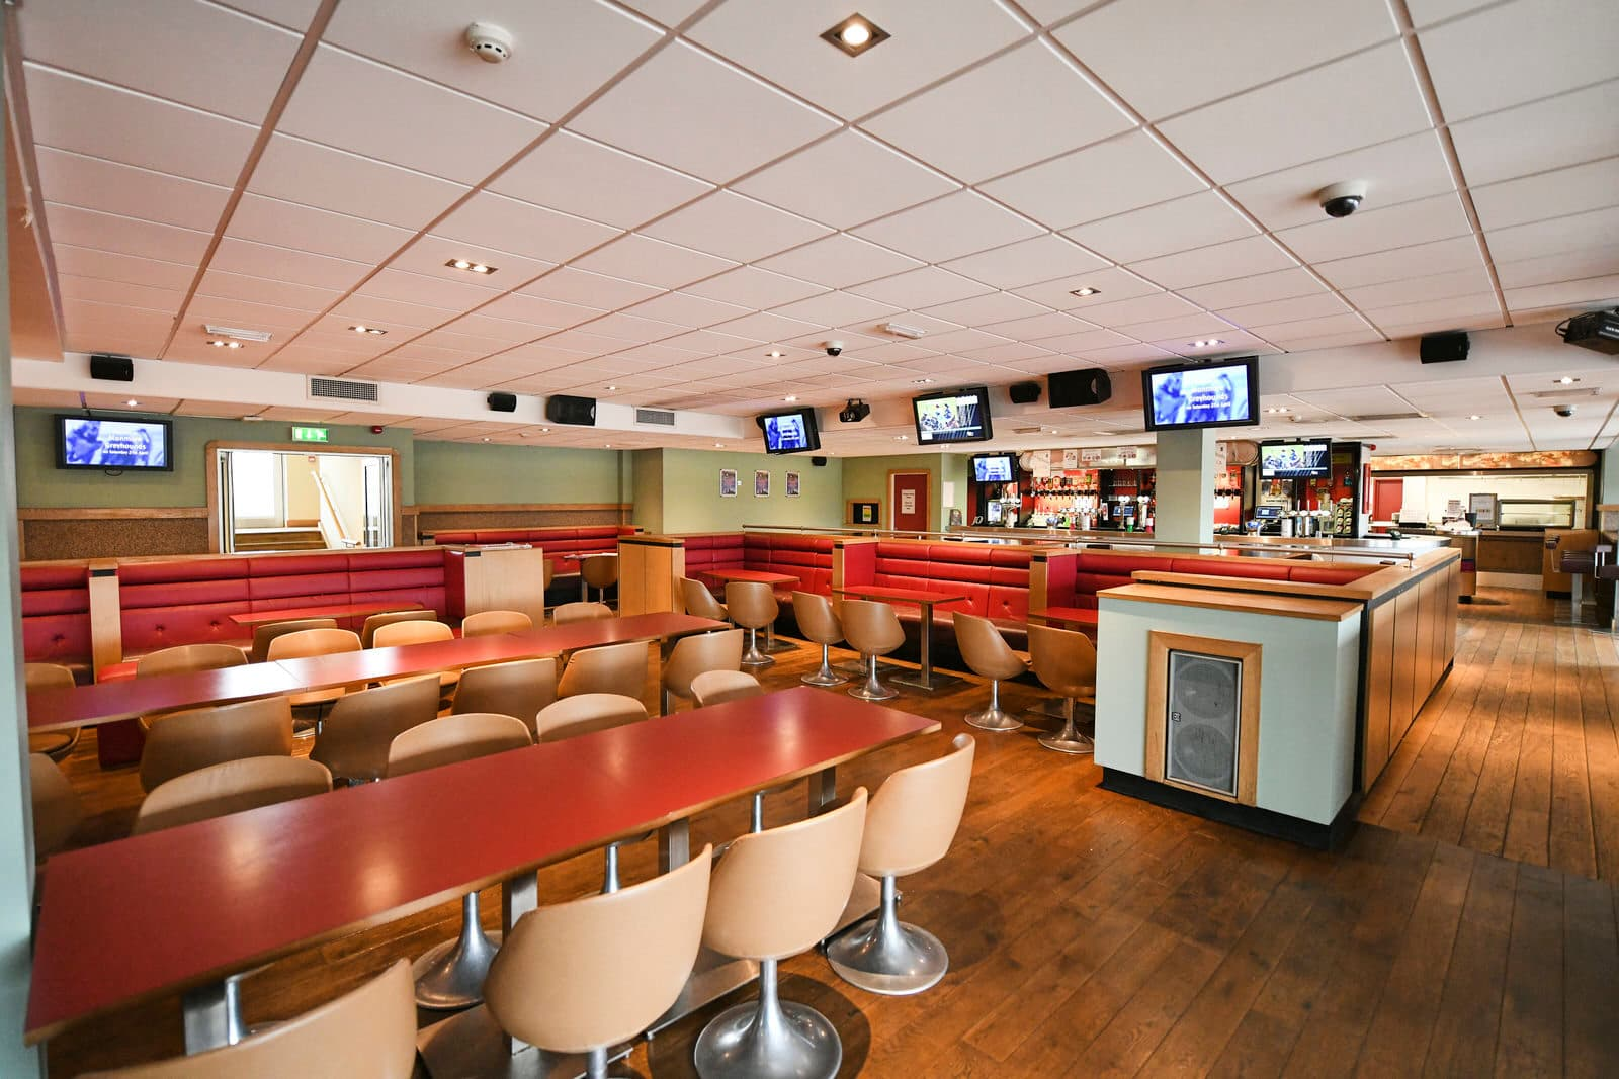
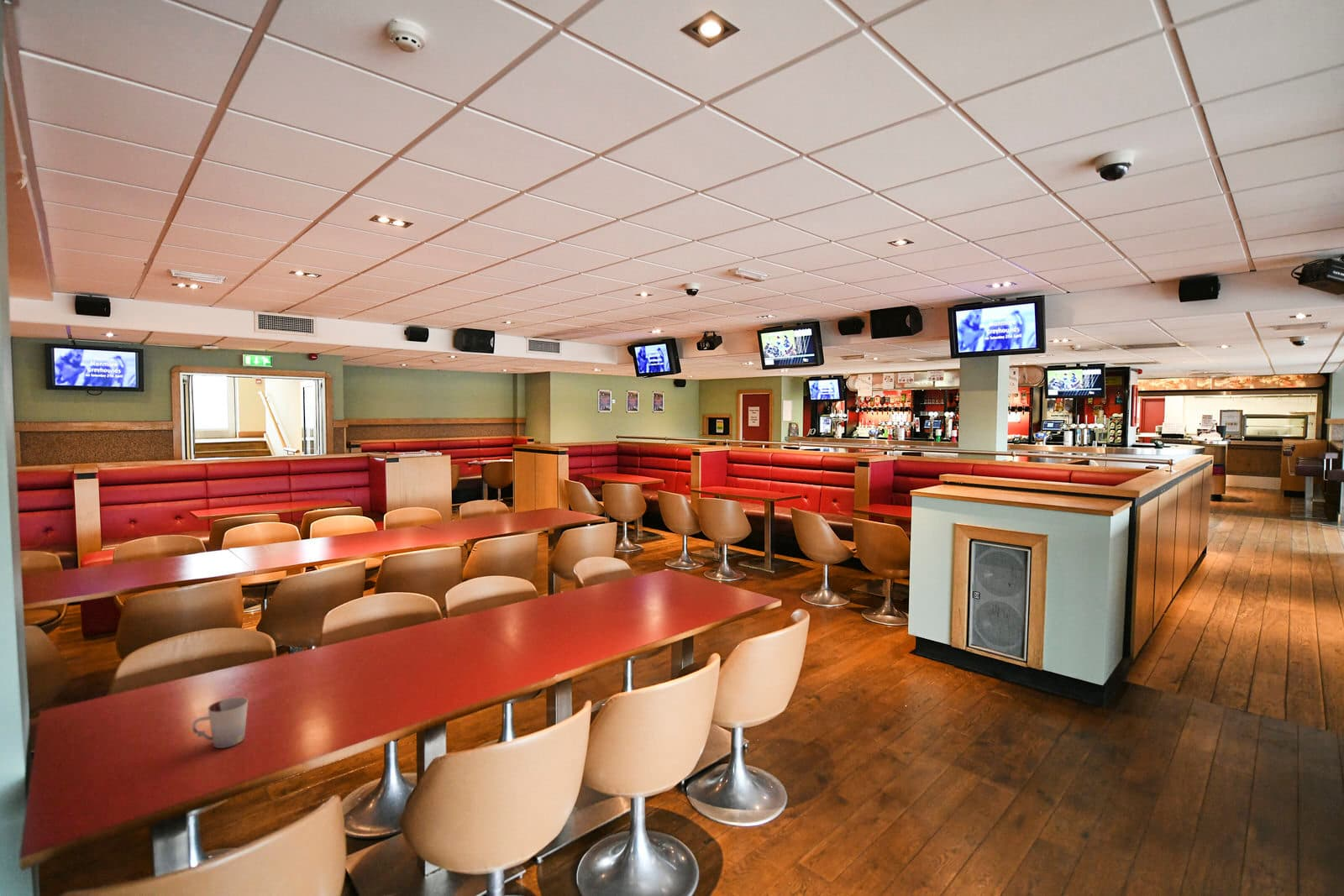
+ cup (220, 725)
